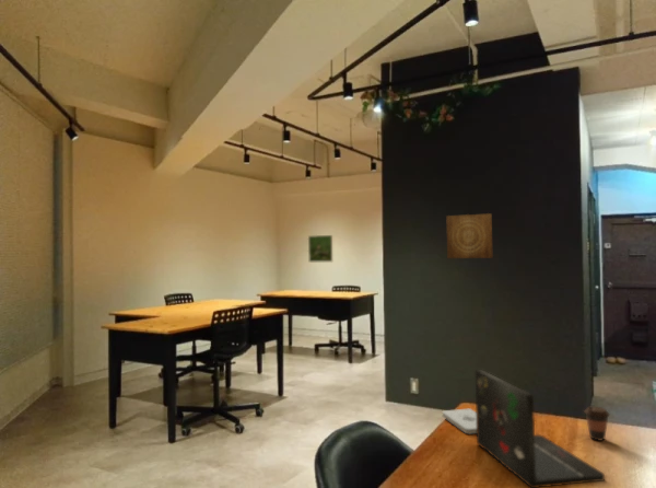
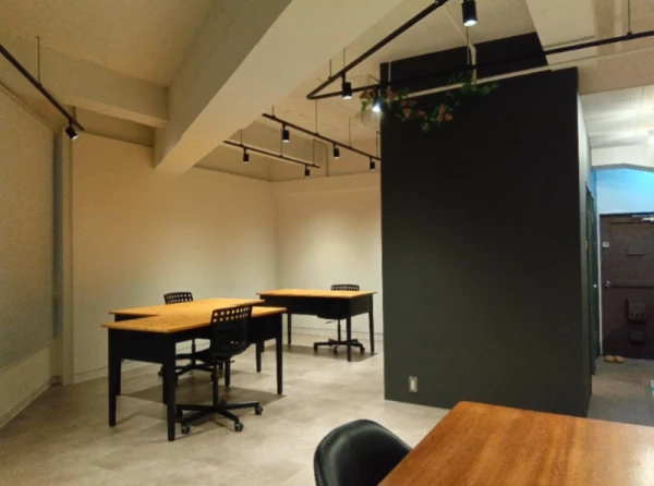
- coffee cup (597, 423)
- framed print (320, 248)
- wall art (469, 236)
- notepad (468, 420)
- laptop (534, 419)
